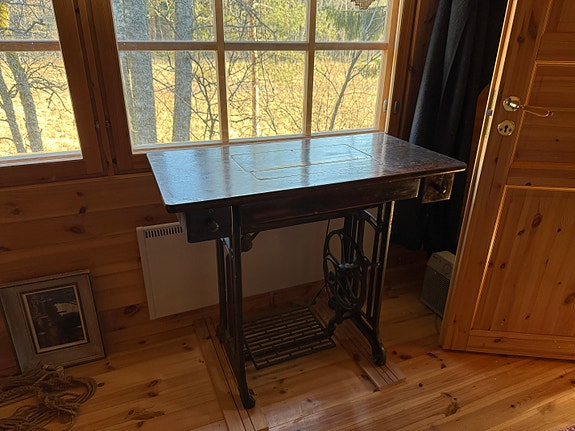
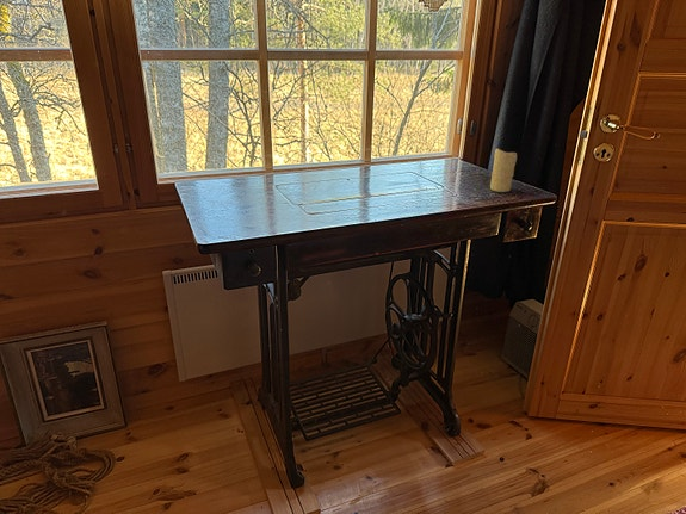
+ candle (503, 169)
